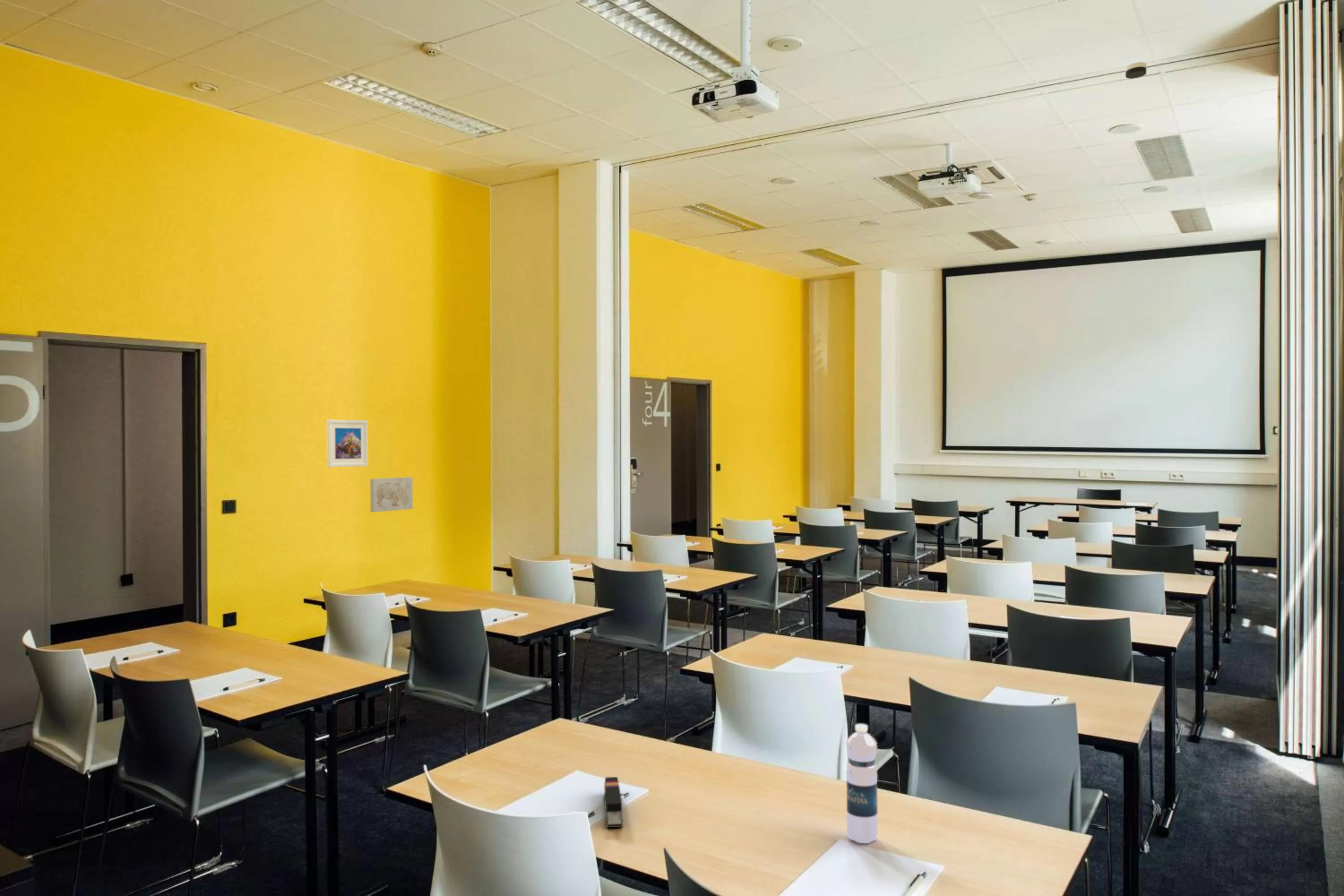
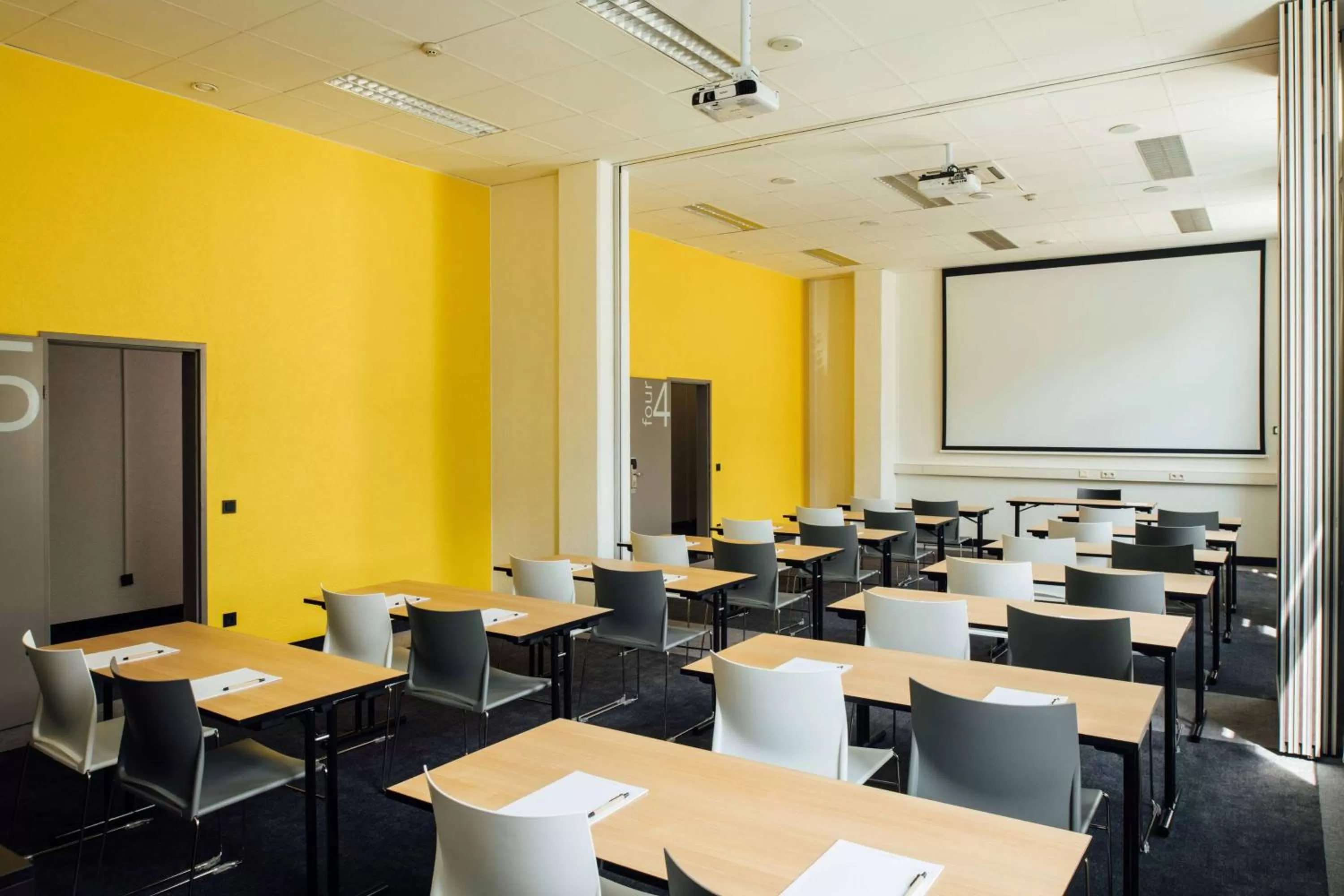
- stapler (613, 799)
- wall art (392, 494)
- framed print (348, 443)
- smoke detector (1136, 70)
- water bottle (862, 781)
